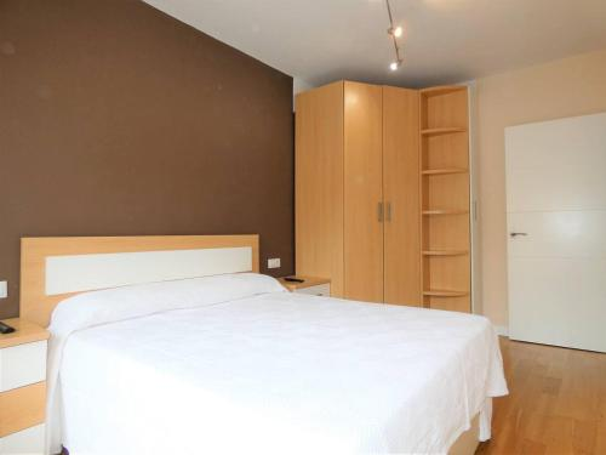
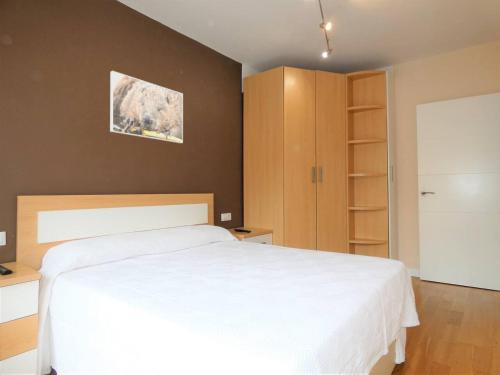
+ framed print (150, 110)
